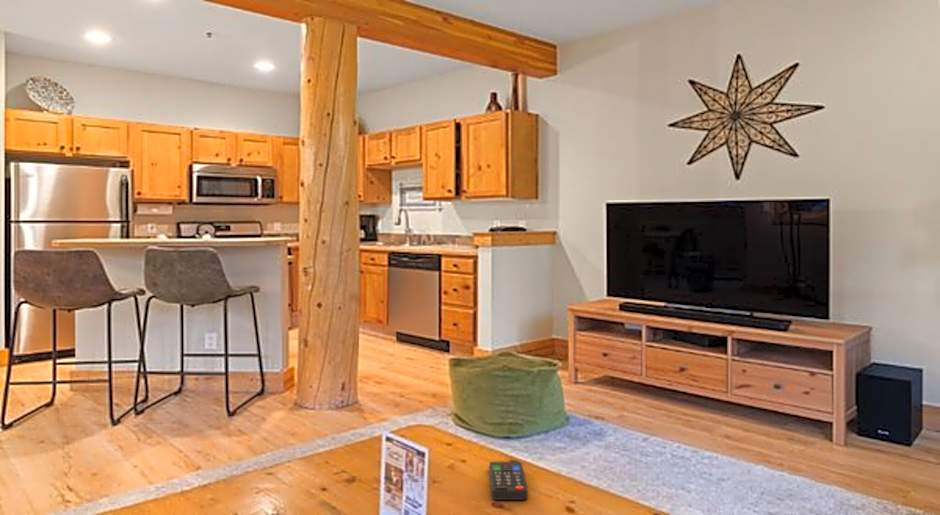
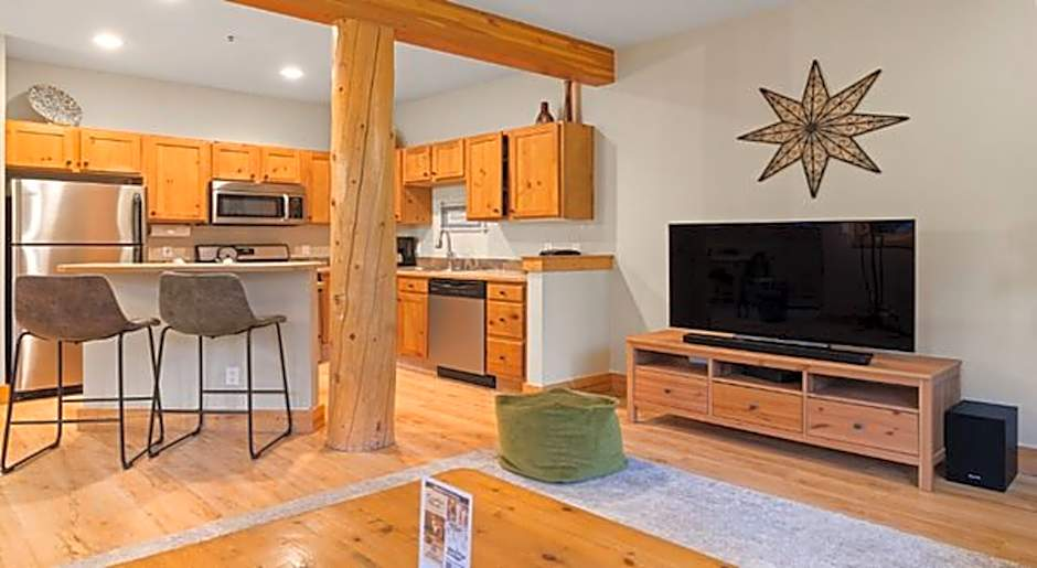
- remote control (507, 478)
